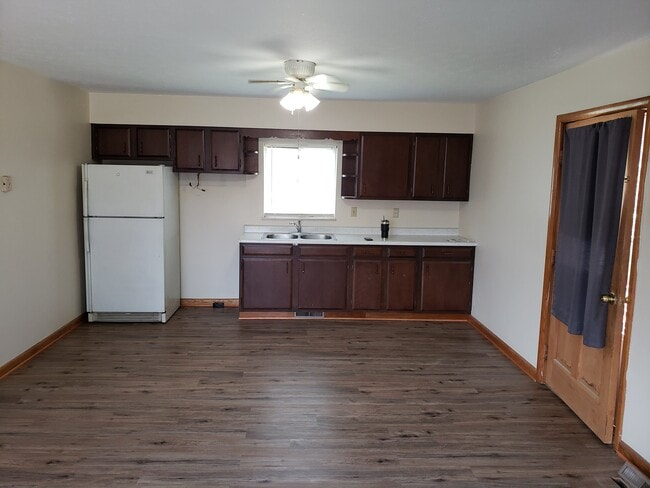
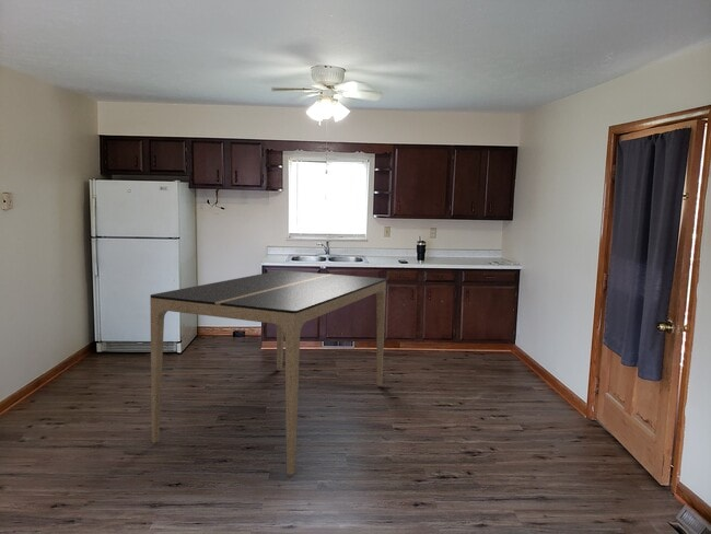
+ dining table (285, 348)
